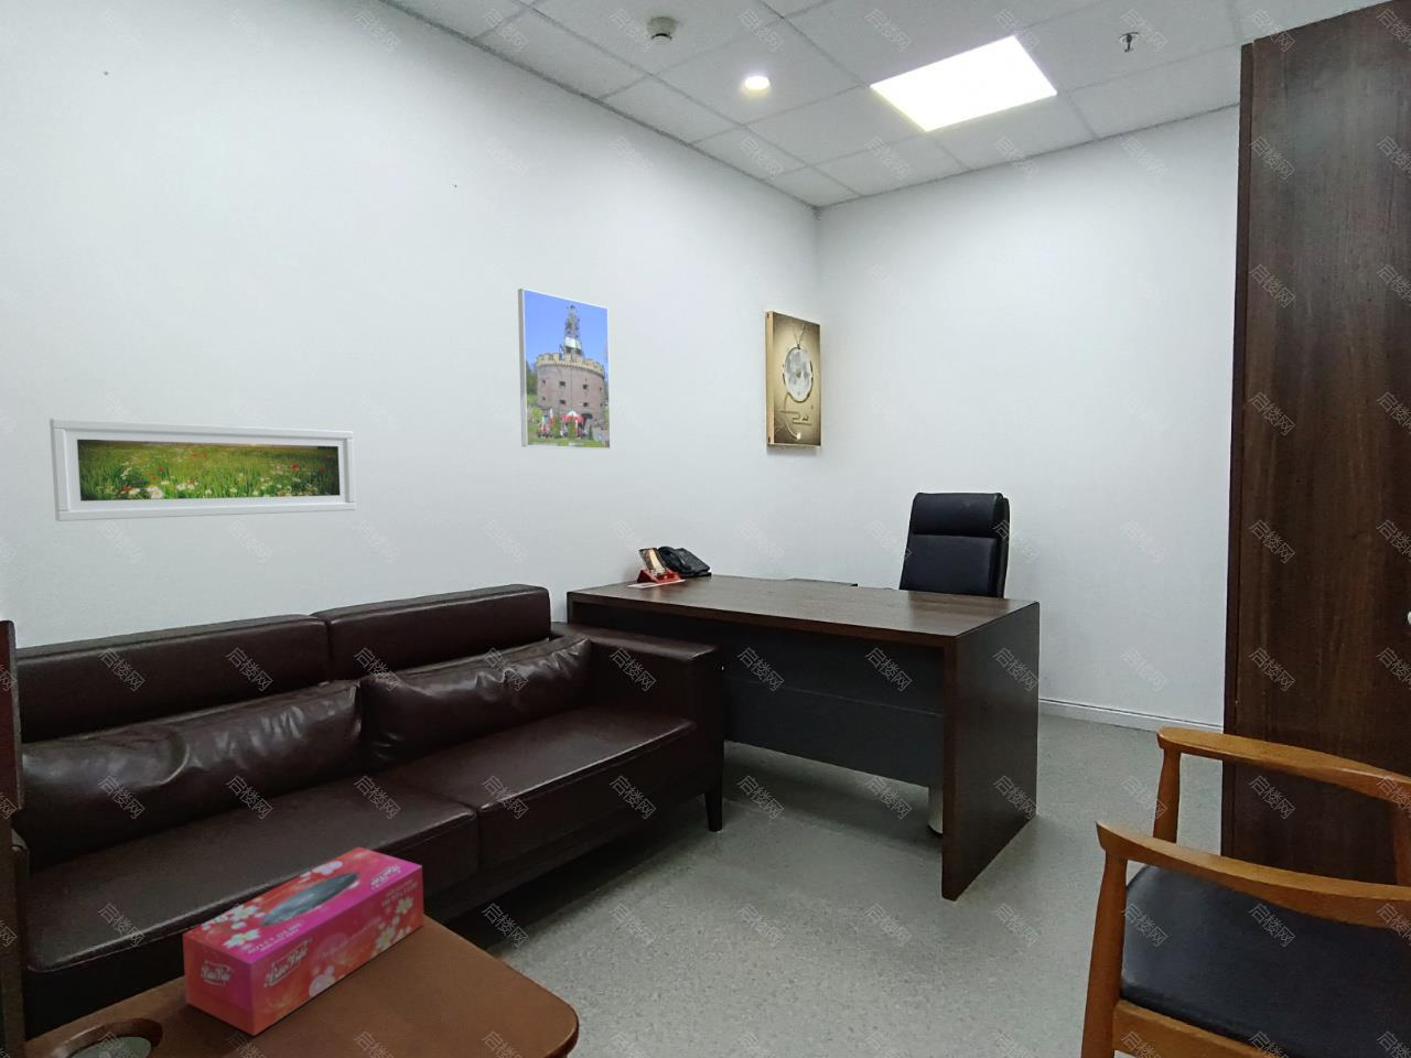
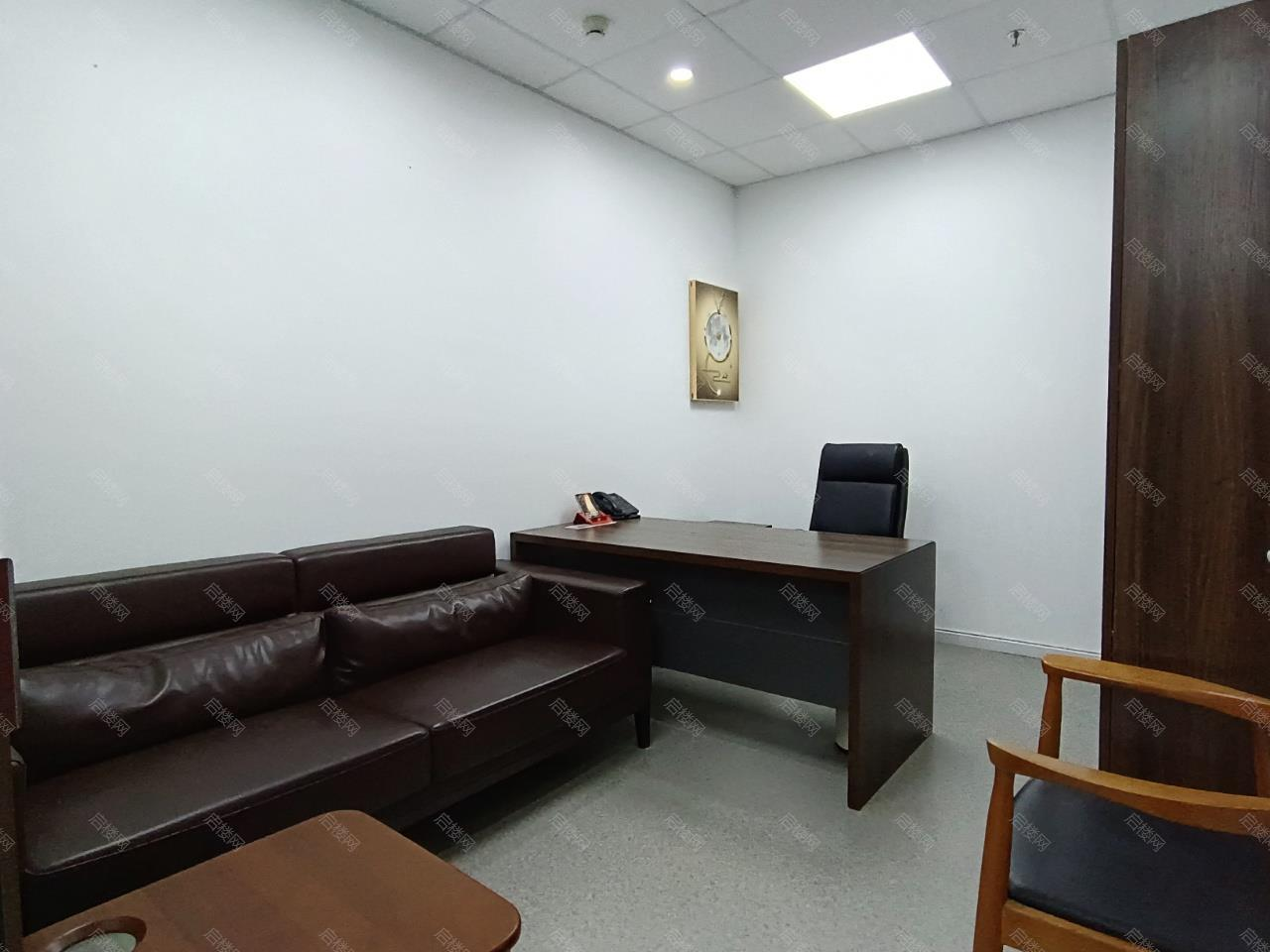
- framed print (567, 373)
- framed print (222, 470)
- tissue box (313, 928)
